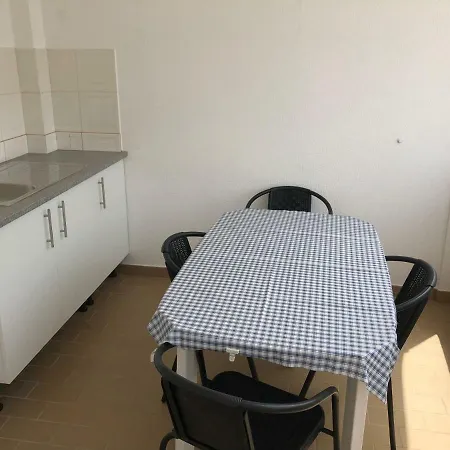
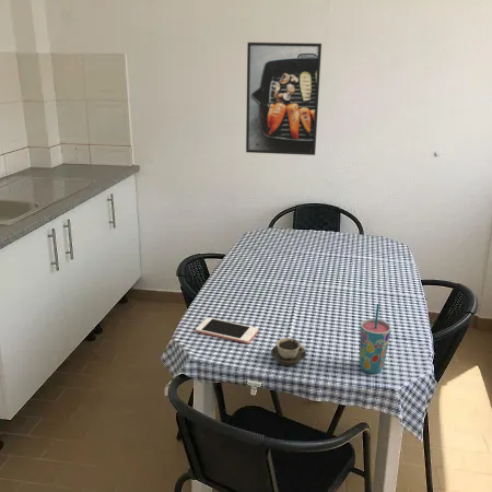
+ cup (288, 351)
+ cup (374, 337)
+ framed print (282, 99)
+ cell phone (226, 329)
